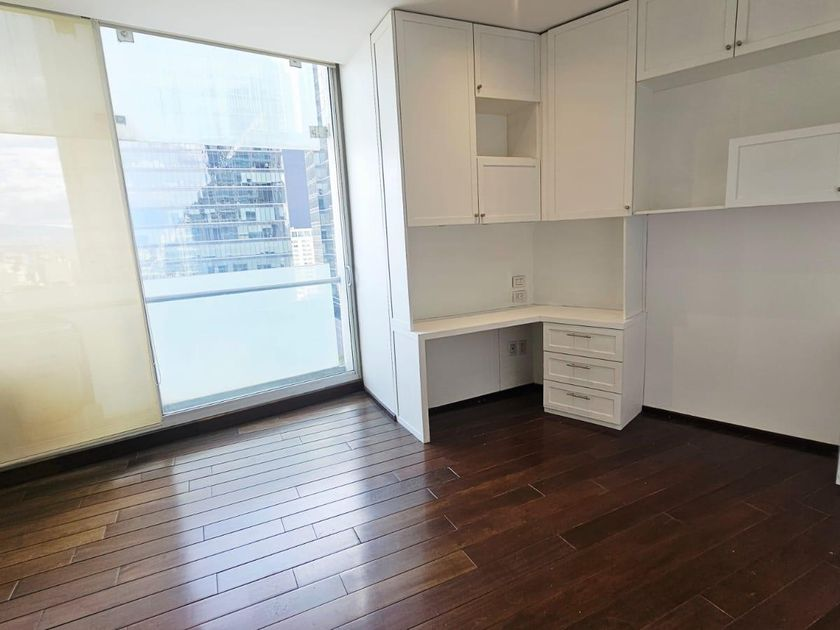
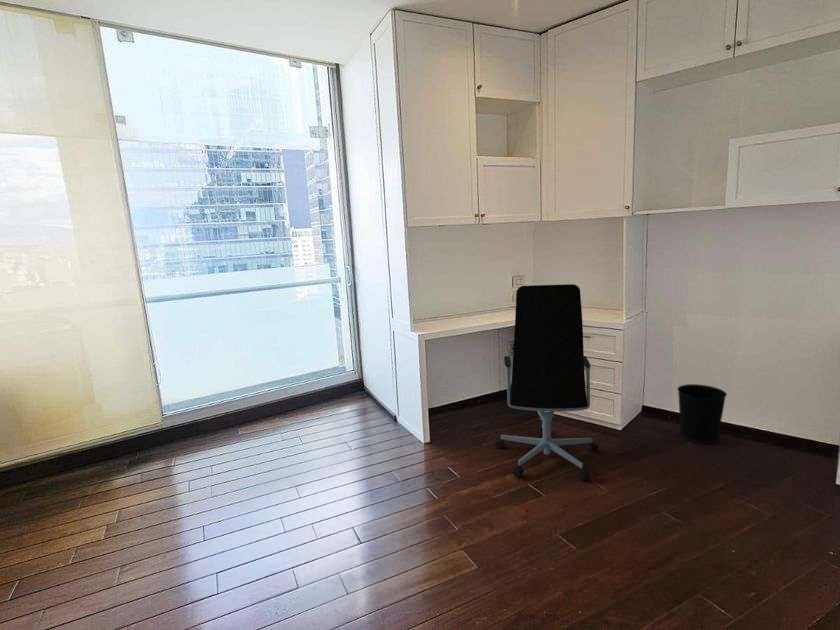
+ wastebasket (700, 414)
+ office chair (546, 370)
